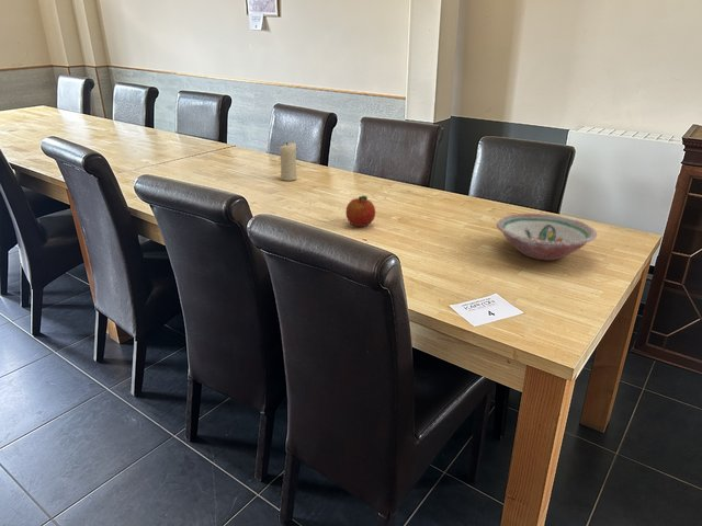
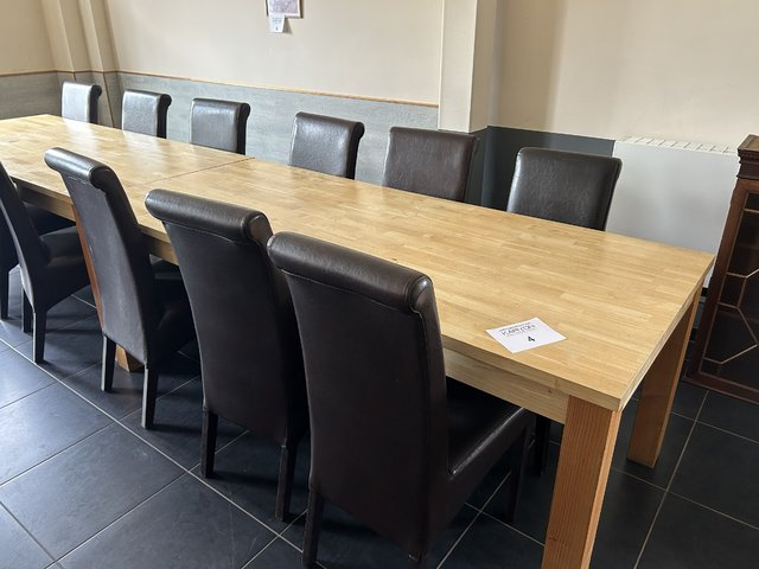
- candle (286, 160)
- fruit (360, 209)
- bowl (543, 239)
